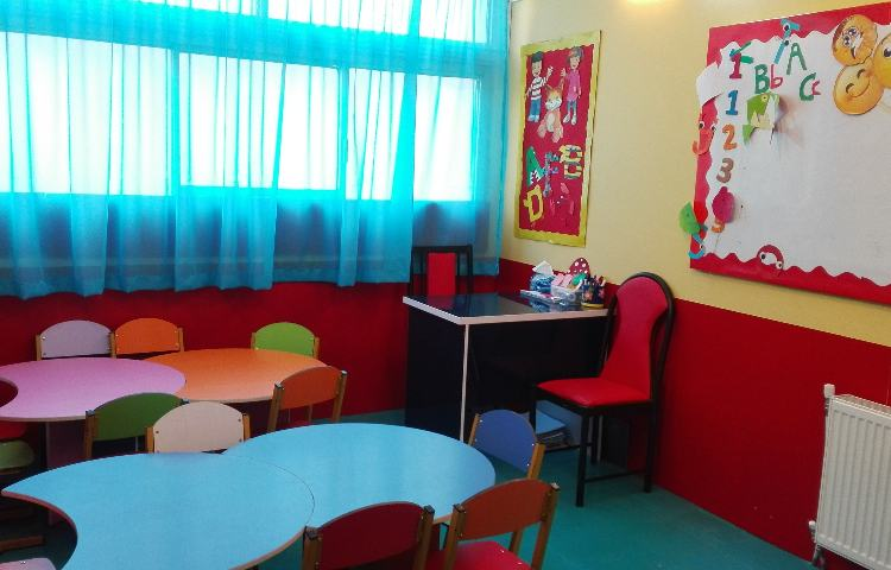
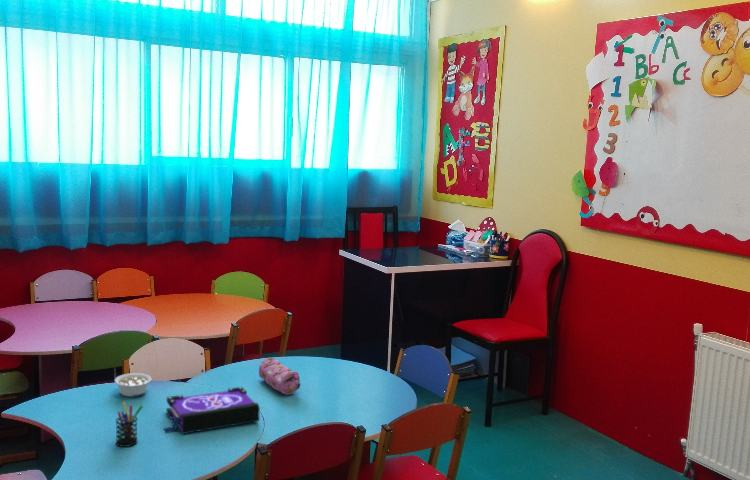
+ pencil case (278, 375)
+ legume (133, 384)
+ pen holder (129, 422)
+ board game (207, 410)
